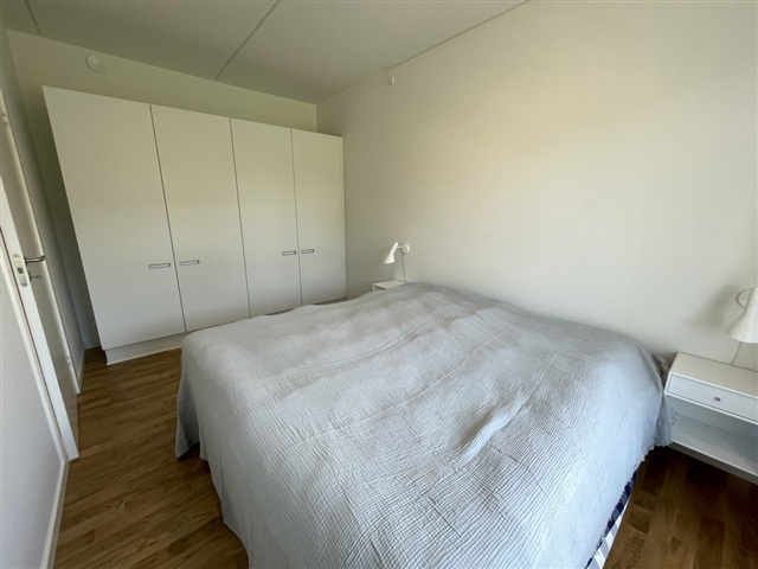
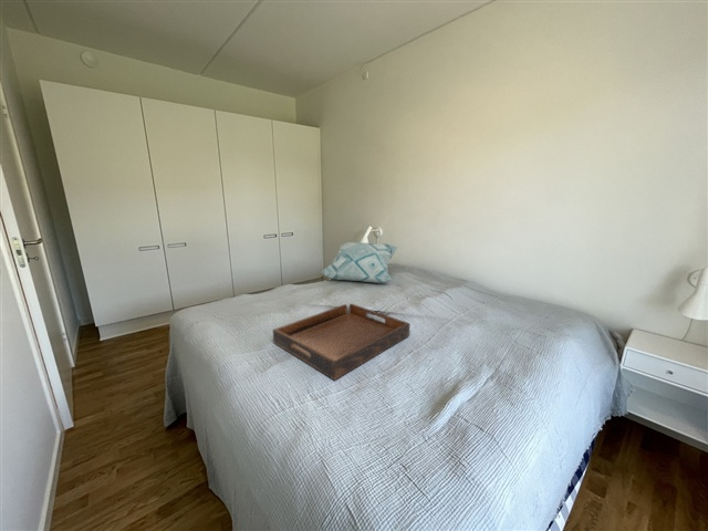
+ decorative pillow (362, 261)
+ serving tray (343, 332)
